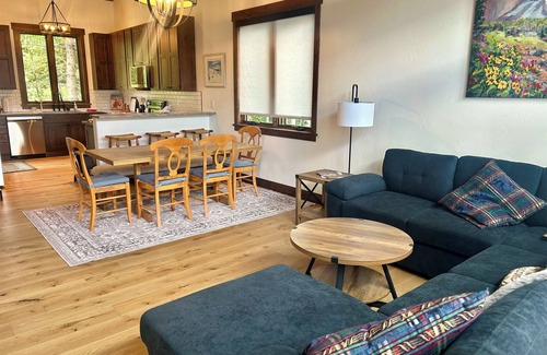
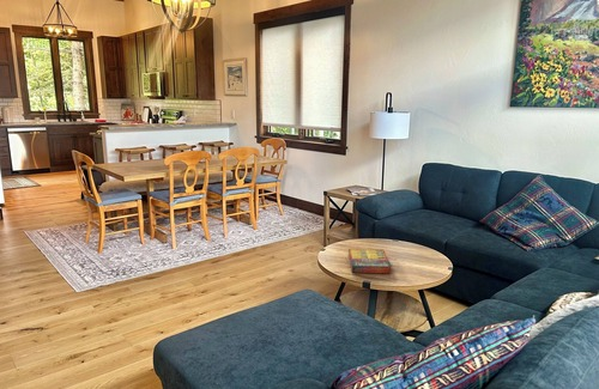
+ game compilation box (368, 260)
